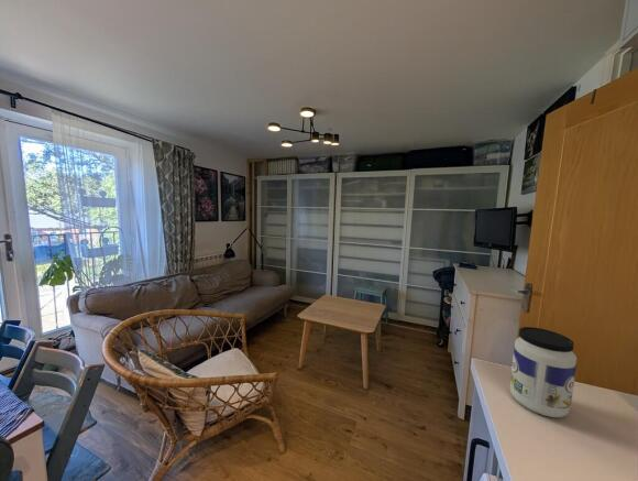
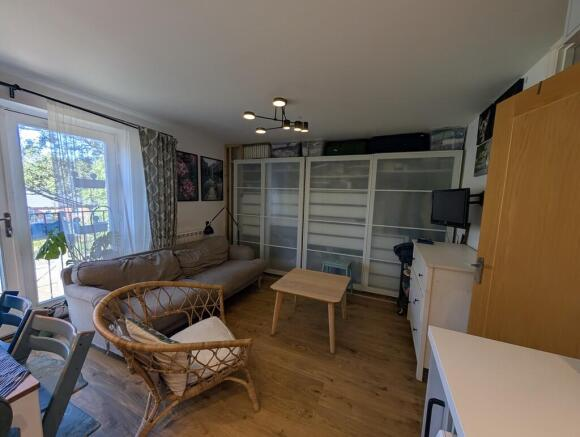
- jar (541, 370)
